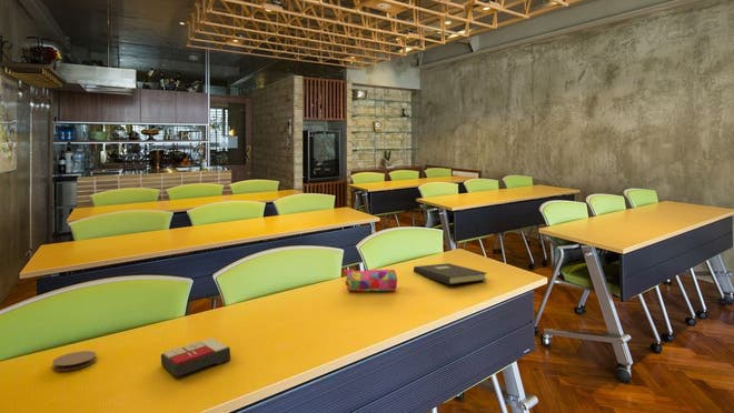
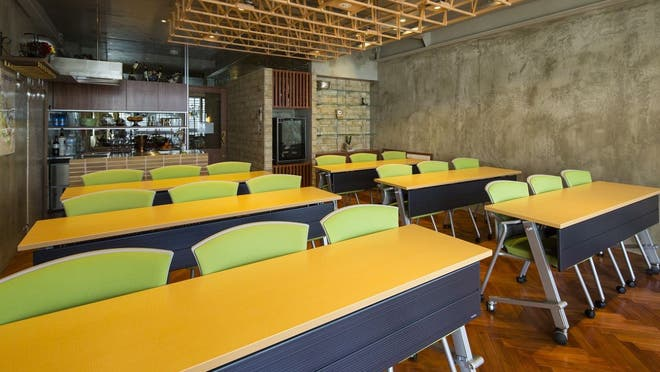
- calculator (196, 355)
- coaster (75, 360)
- pencil case (370, 280)
- book (448, 272)
